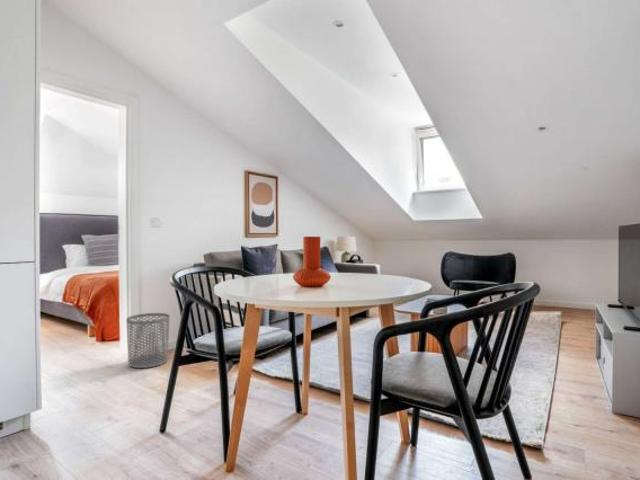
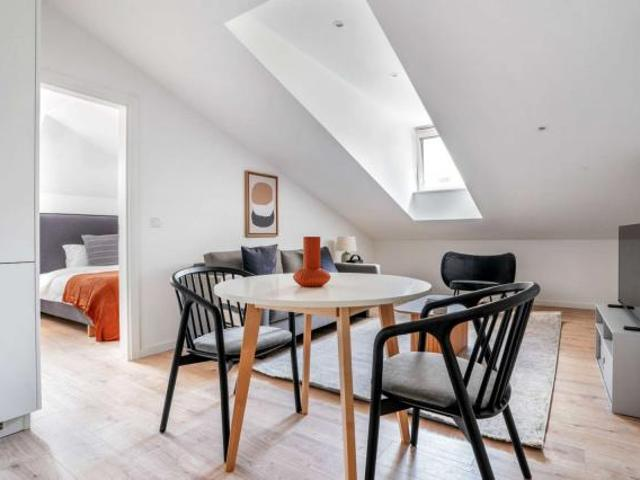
- waste bin (148, 340)
